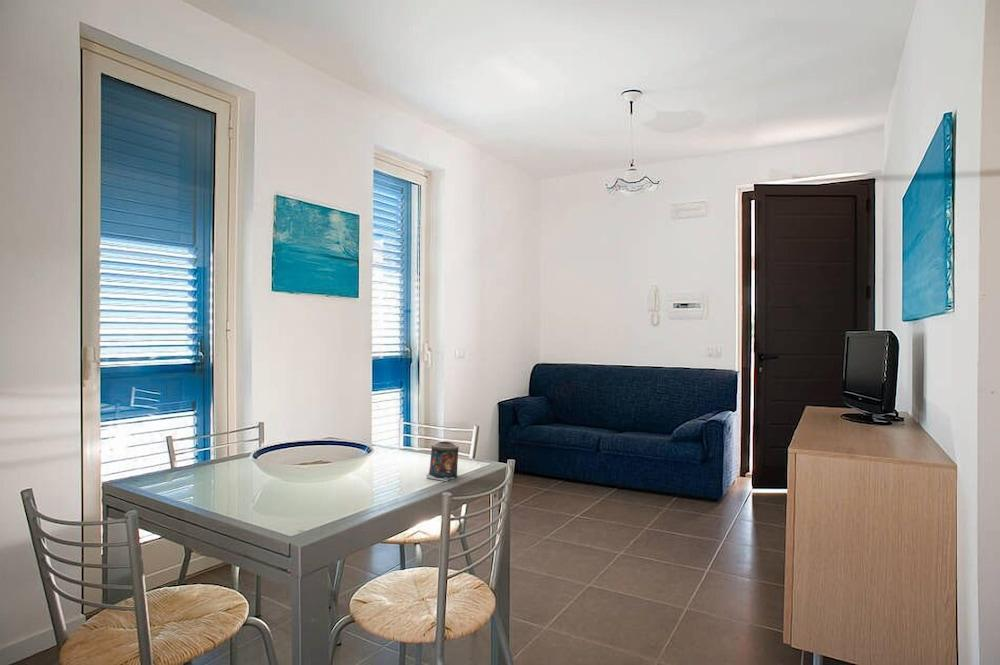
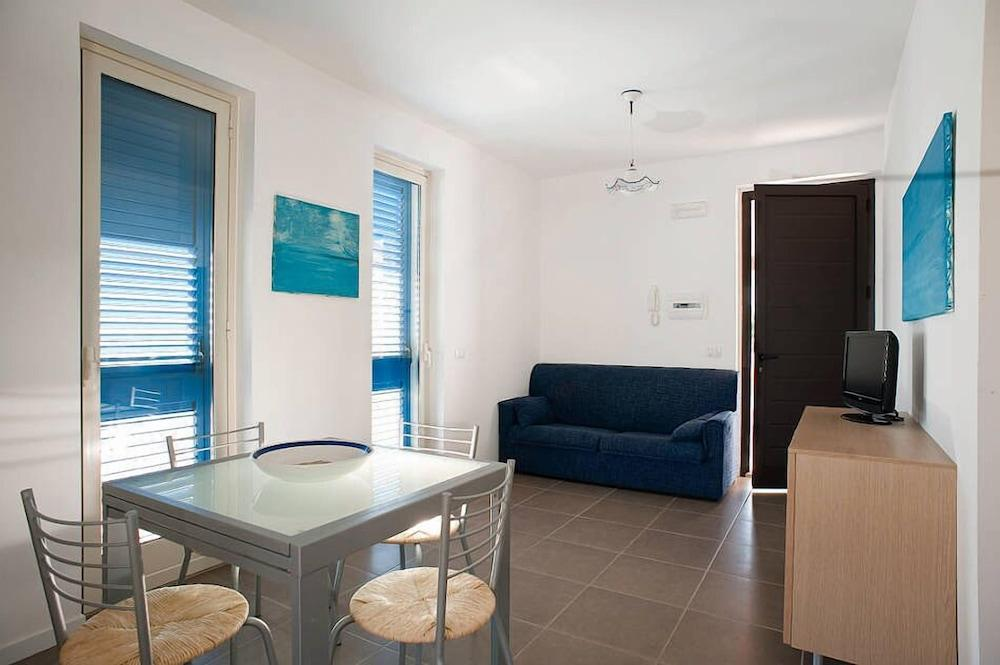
- candle (443, 460)
